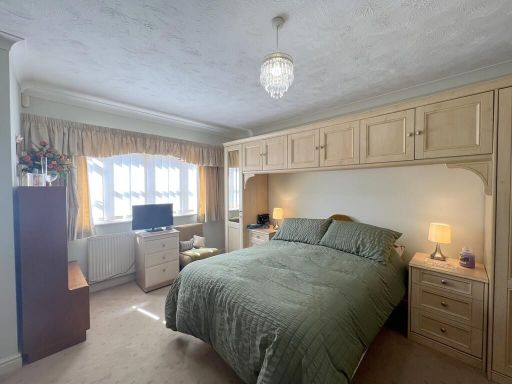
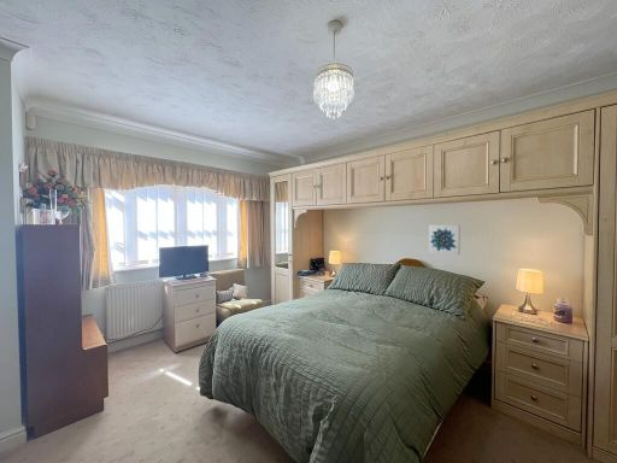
+ wall art (443, 239)
